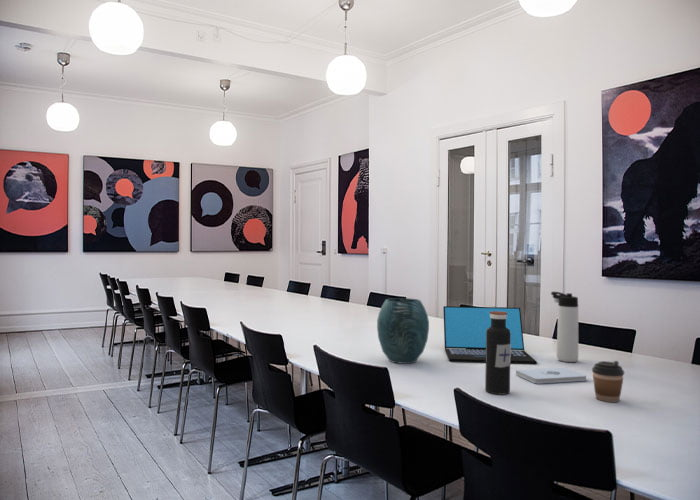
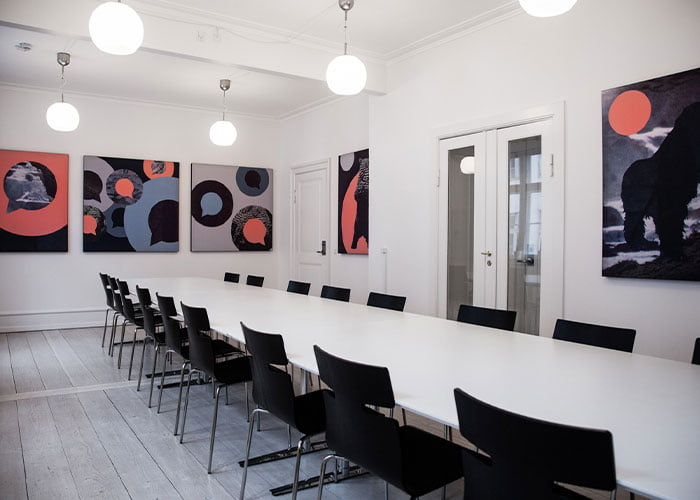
- thermos bottle (564, 326)
- vase (402, 330)
- notepad (551, 375)
- laptop (485, 332)
- water bottle (498, 351)
- coffee cup (607, 379)
